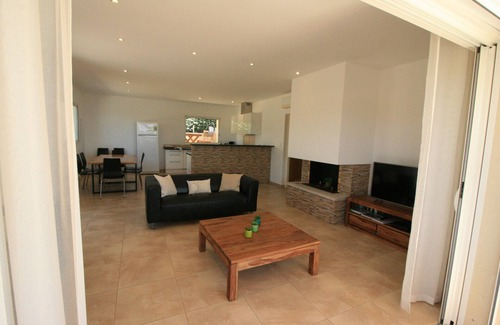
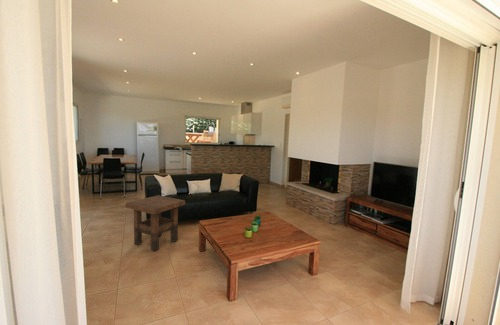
+ side table (156, 222)
